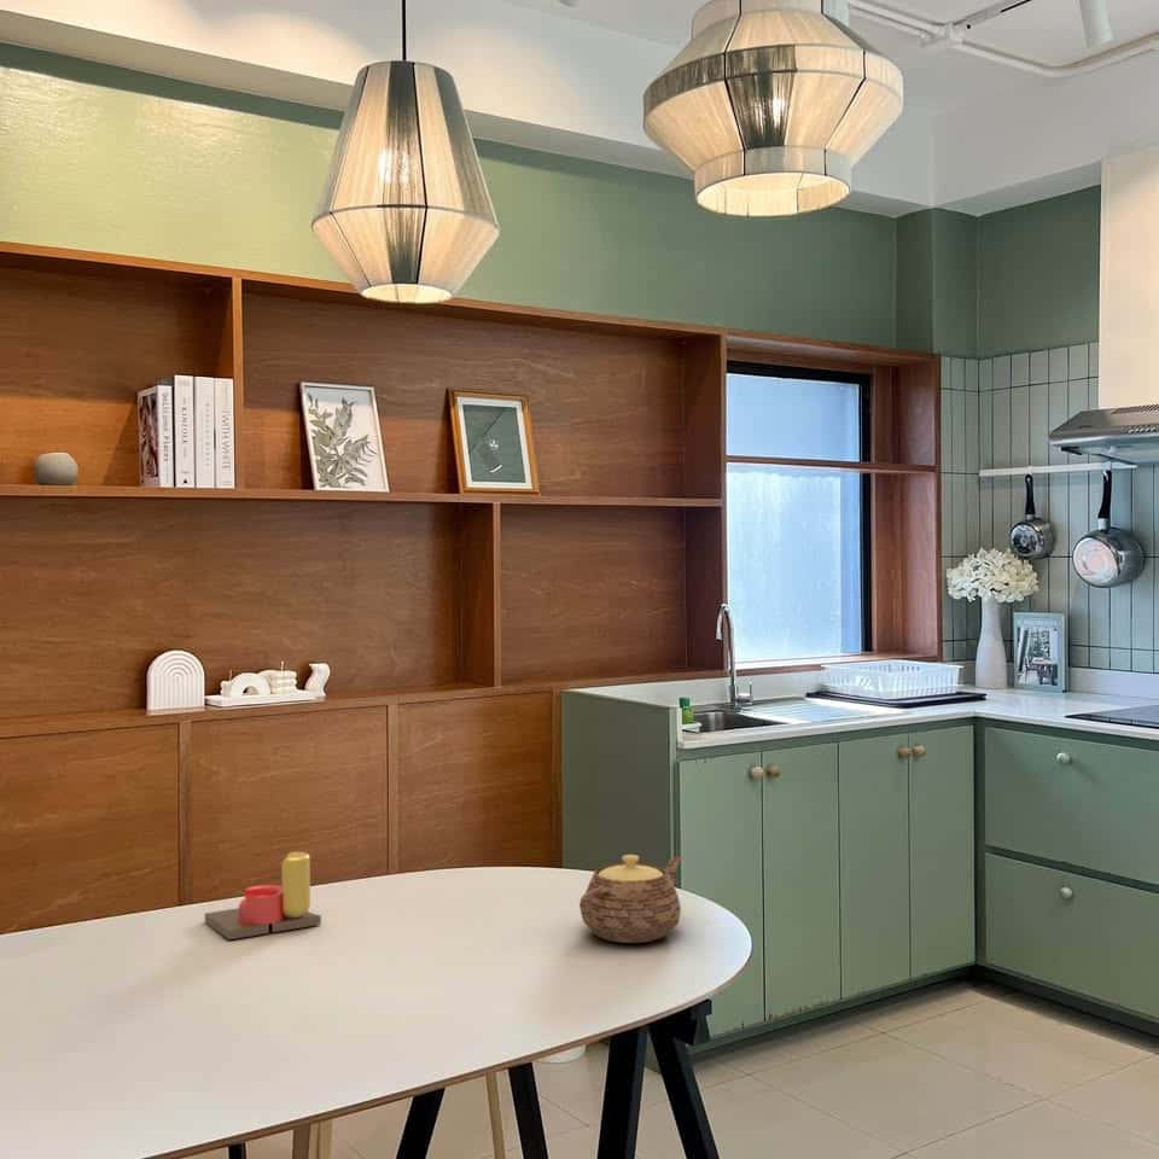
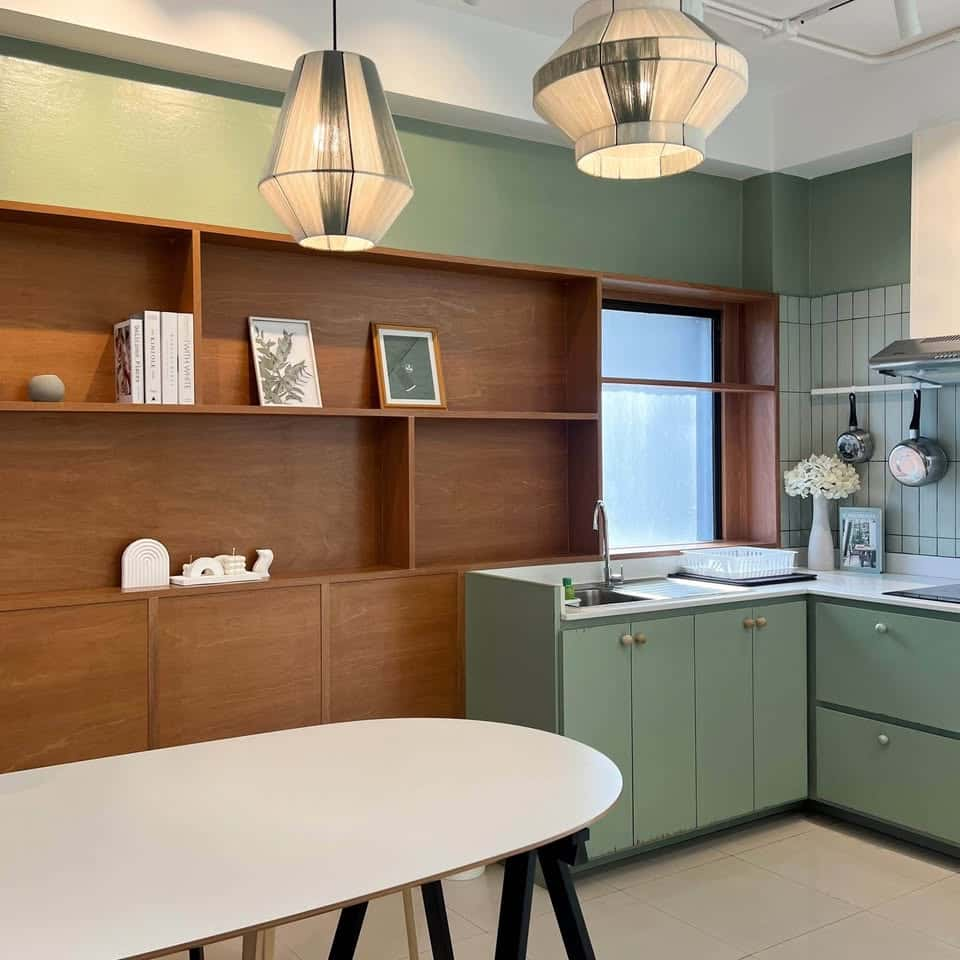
- candle (263, 887)
- teapot (634, 893)
